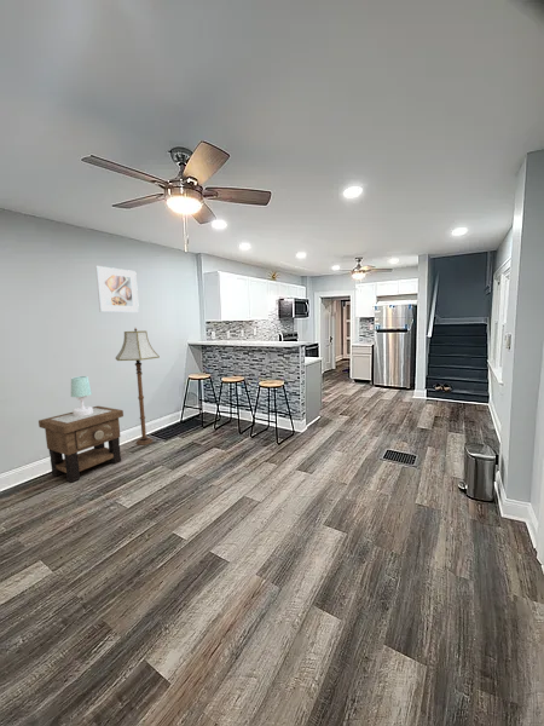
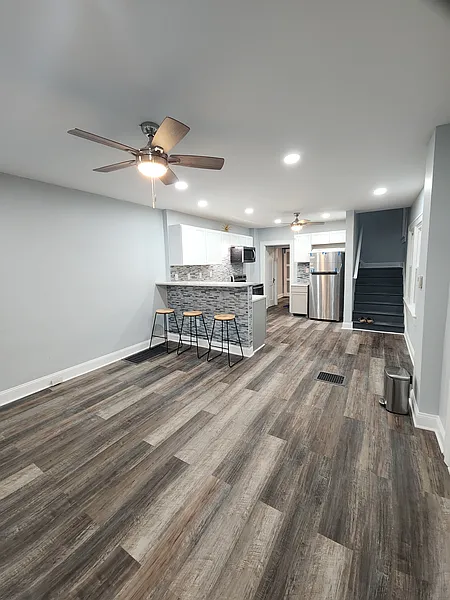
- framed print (118, 290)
- side table (86, 442)
- floor lamp (139, 385)
- table lamp (81, 394)
